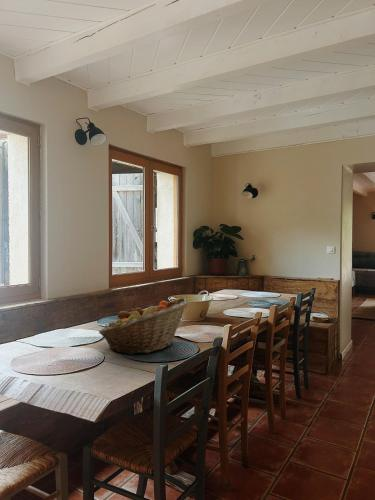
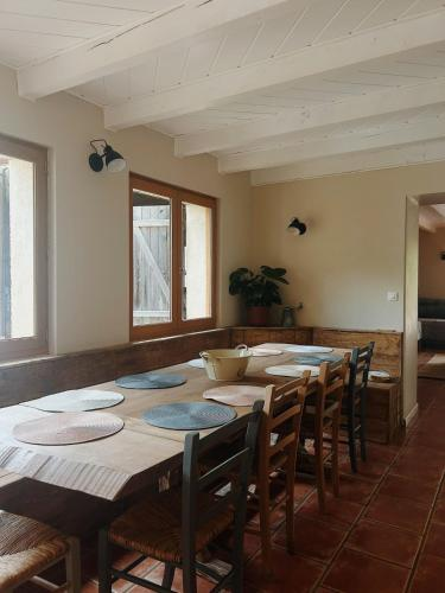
- fruit basket (146, 322)
